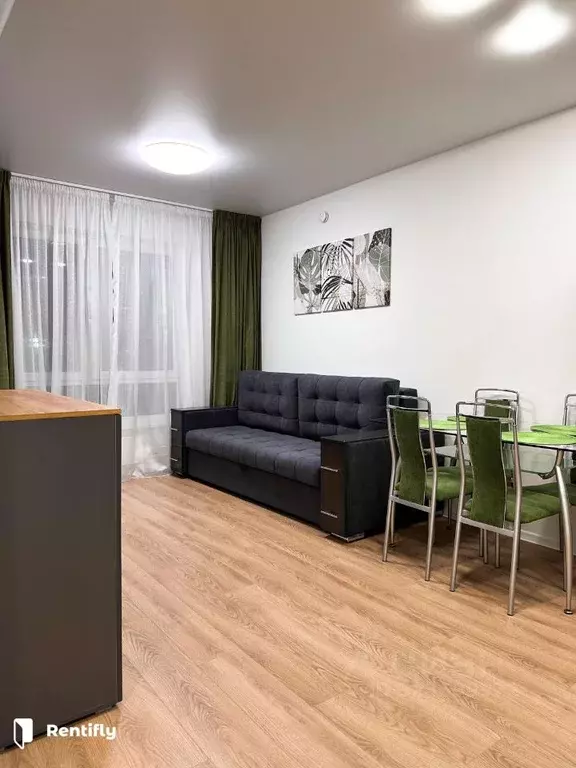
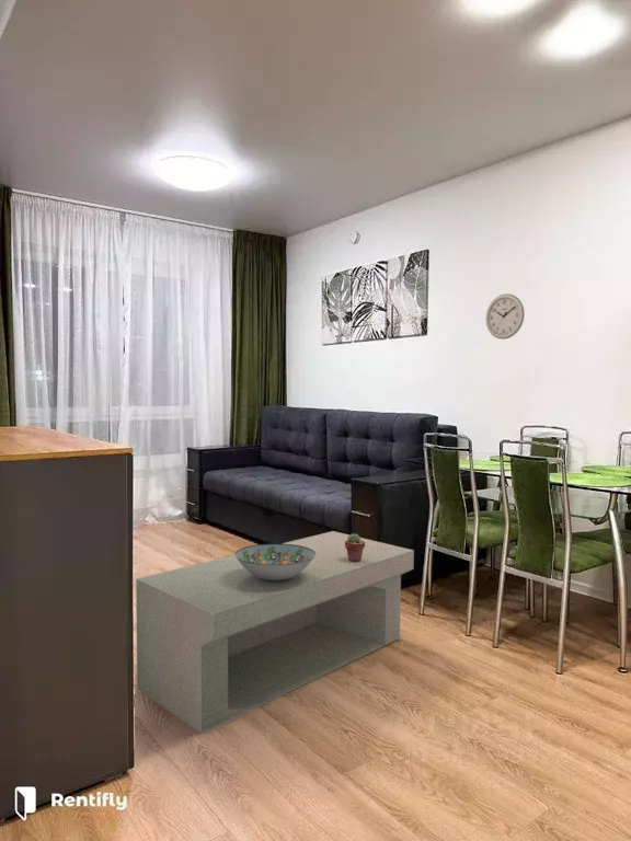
+ coffee table (286, 613)
+ potted succulent (354, 546)
+ decorative bowl (275, 564)
+ wall clock (504, 316)
